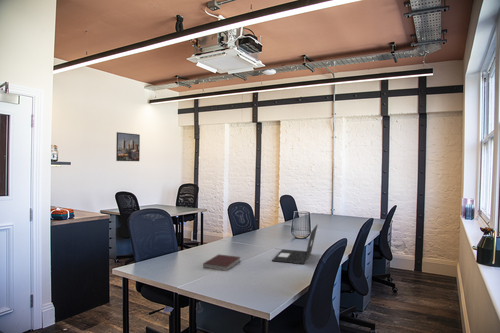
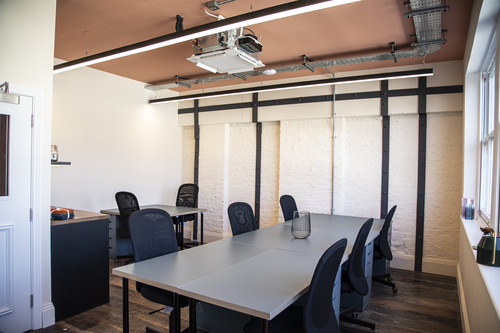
- notebook (222, 262)
- laptop (295, 250)
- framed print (128, 147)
